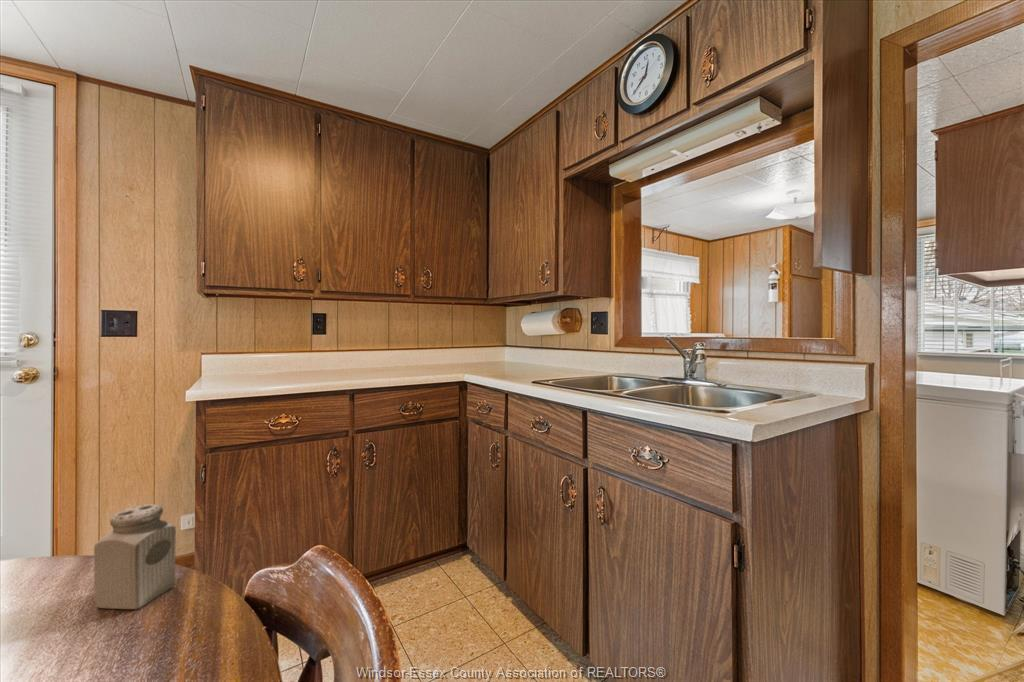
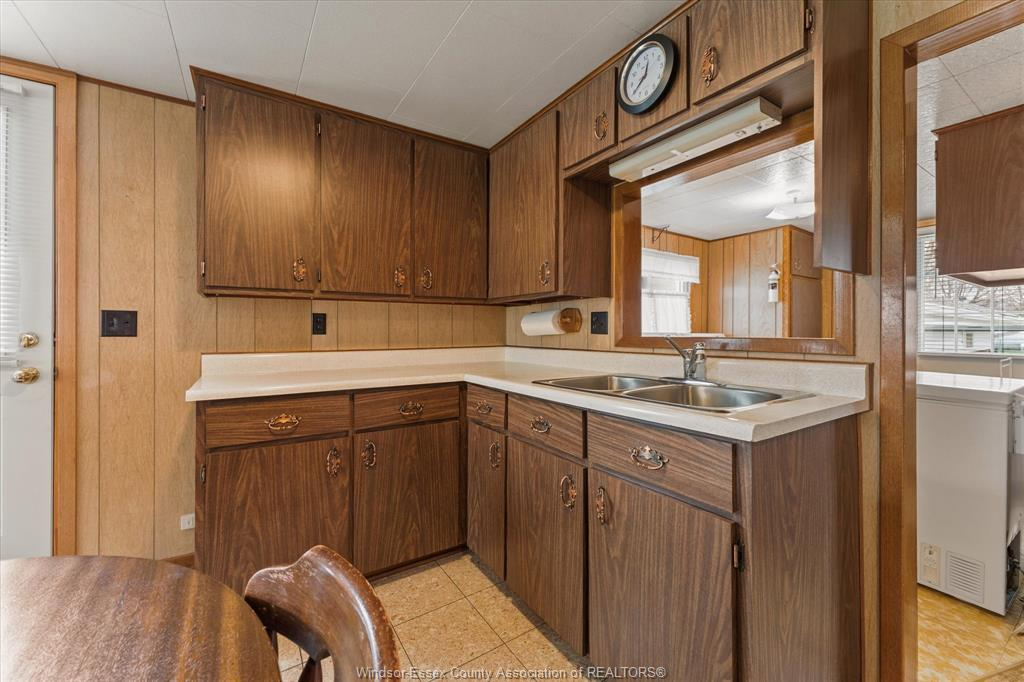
- salt shaker (136, 552)
